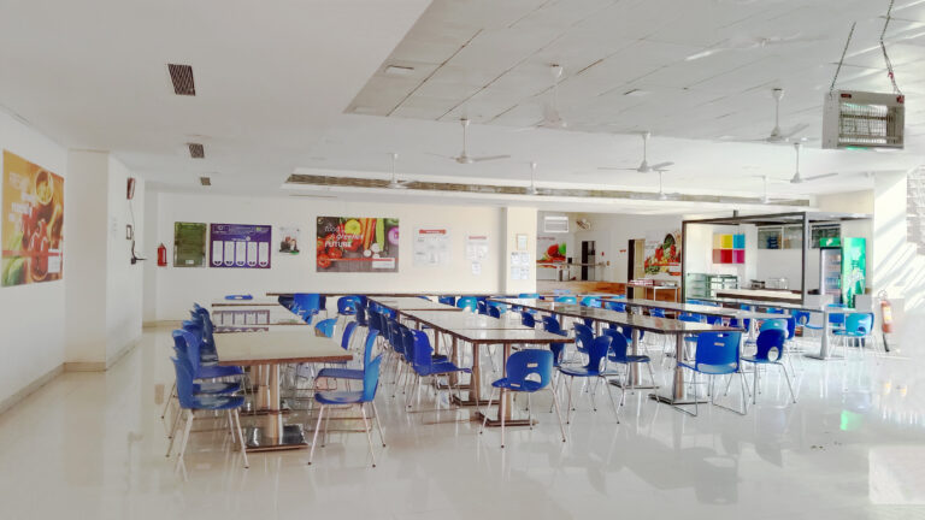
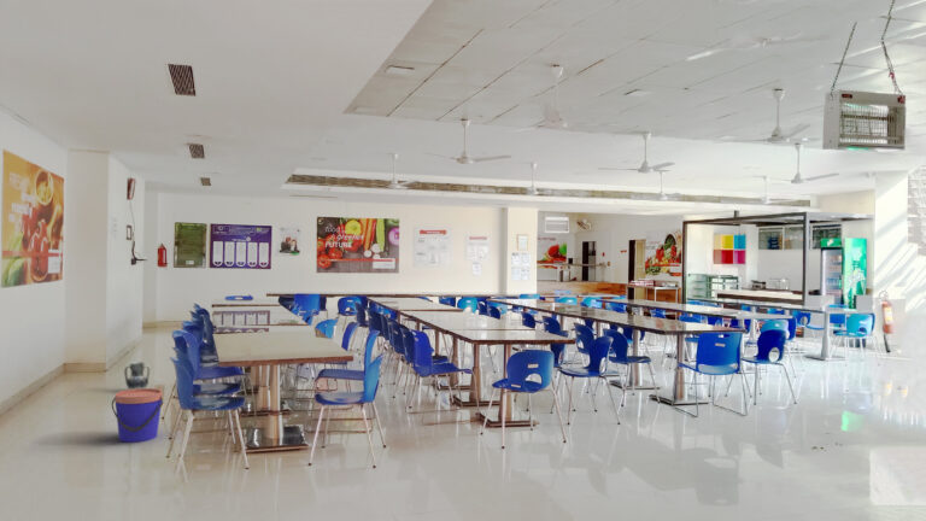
+ bucket (137, 415)
+ ceramic jug (136, 376)
